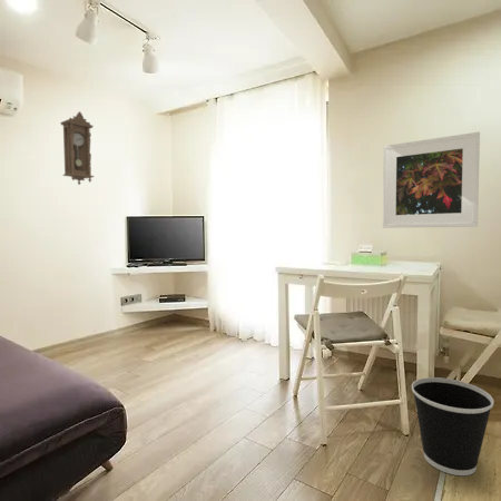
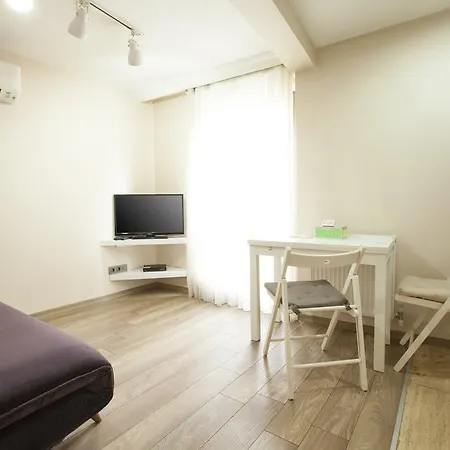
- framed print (428, 184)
- pendulum clock (77, 148)
- wastebasket (450, 425)
